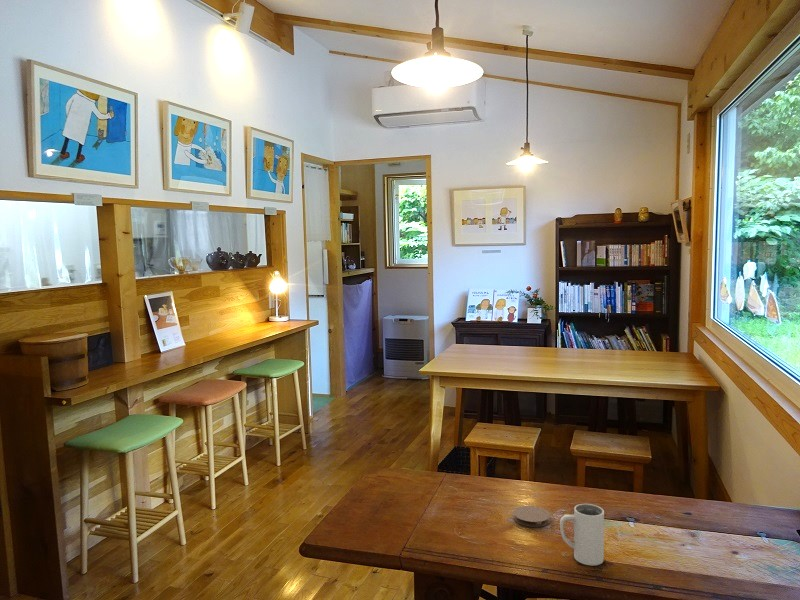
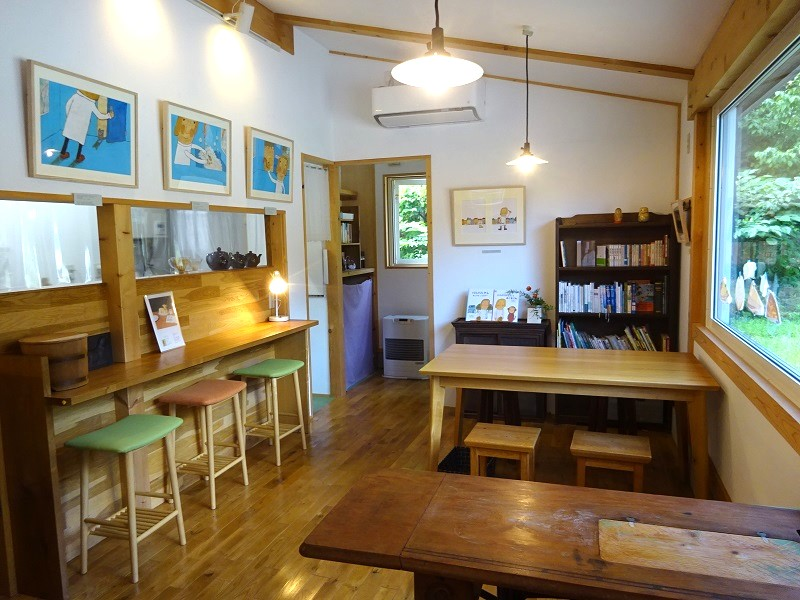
- mug (581, 533)
- coaster (531, 515)
